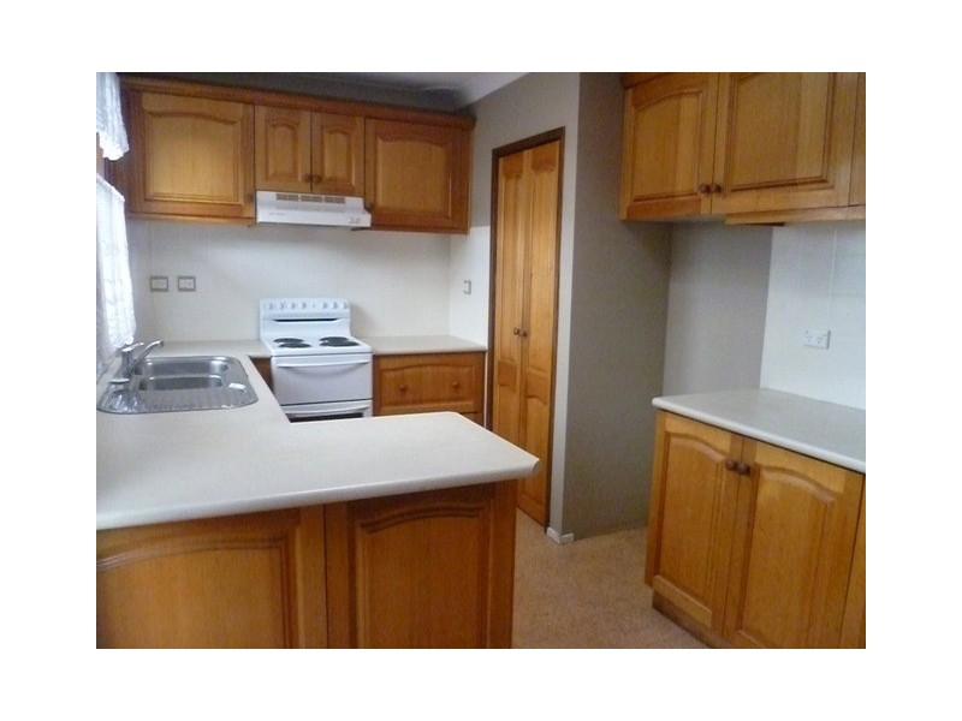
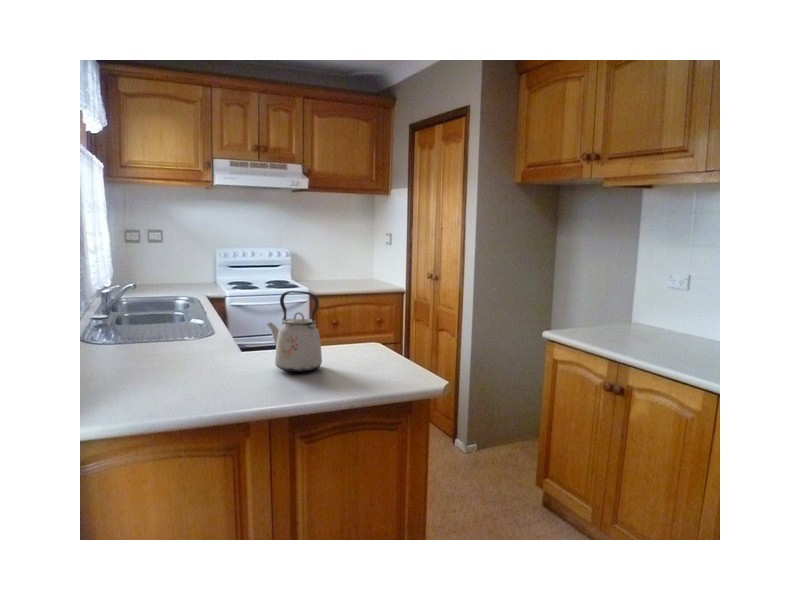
+ kettle (291, 329)
